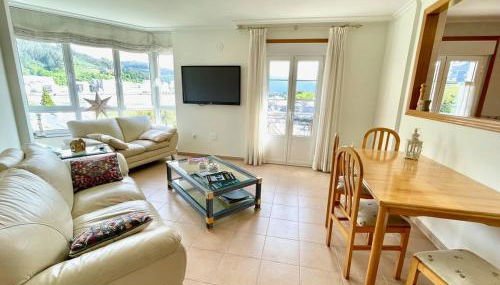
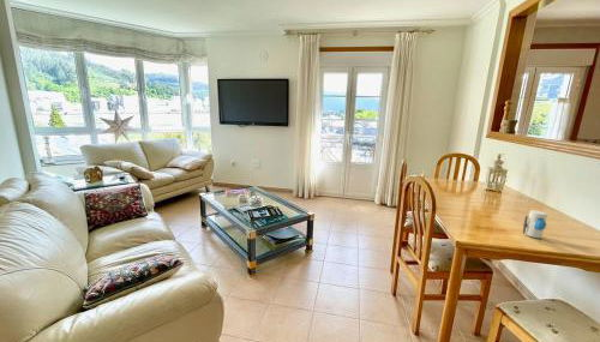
+ toy (535, 224)
